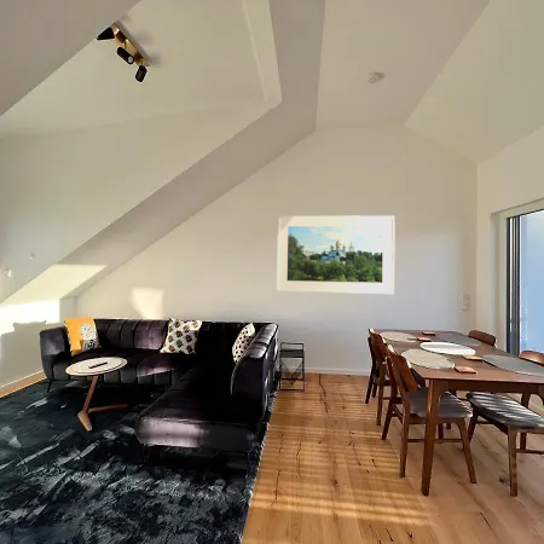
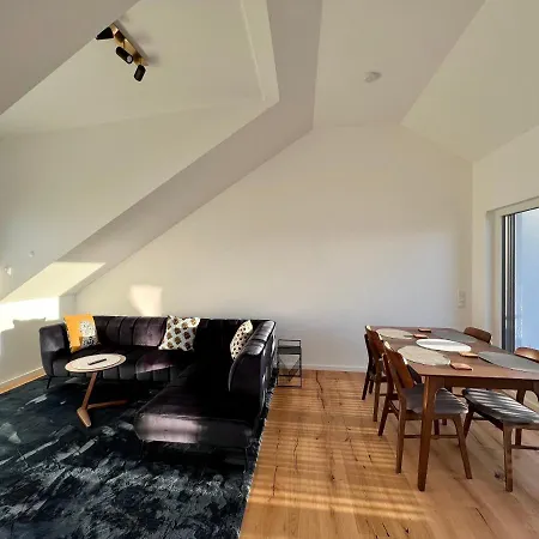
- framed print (334, 254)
